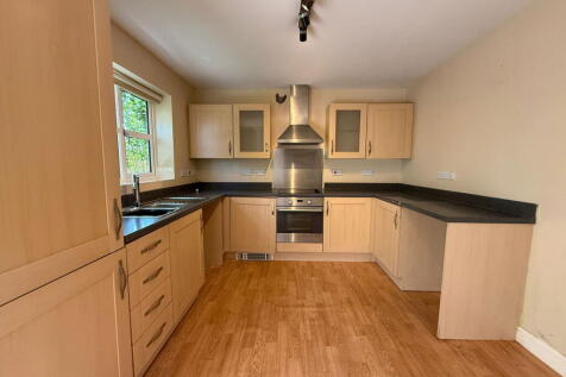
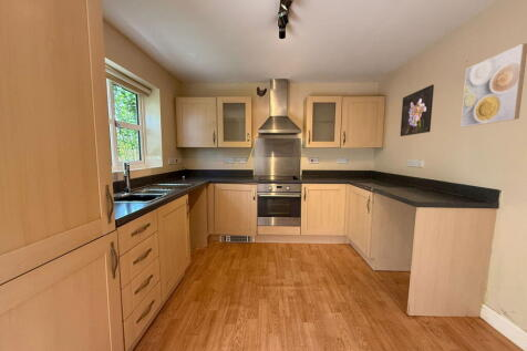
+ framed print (415, 113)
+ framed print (489, 91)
